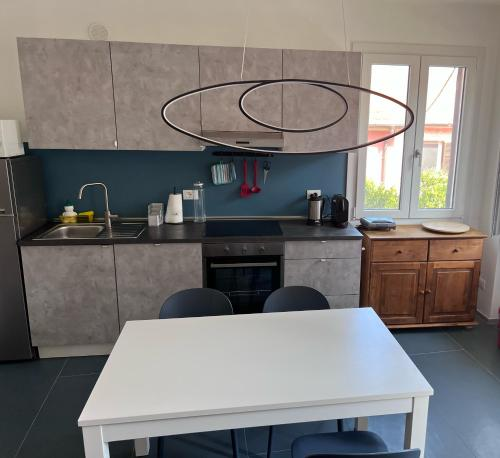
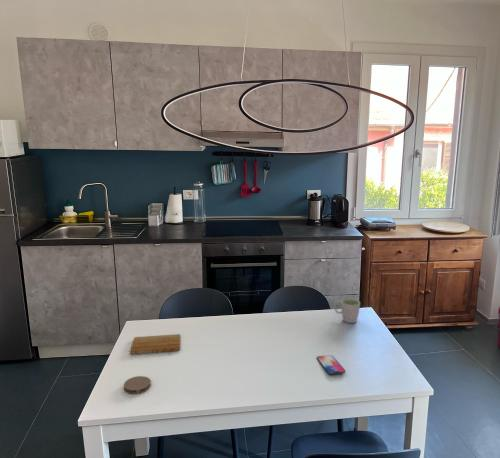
+ smartphone (330, 364)
+ cutting board (156, 343)
+ coaster (137, 384)
+ mug (346, 310)
